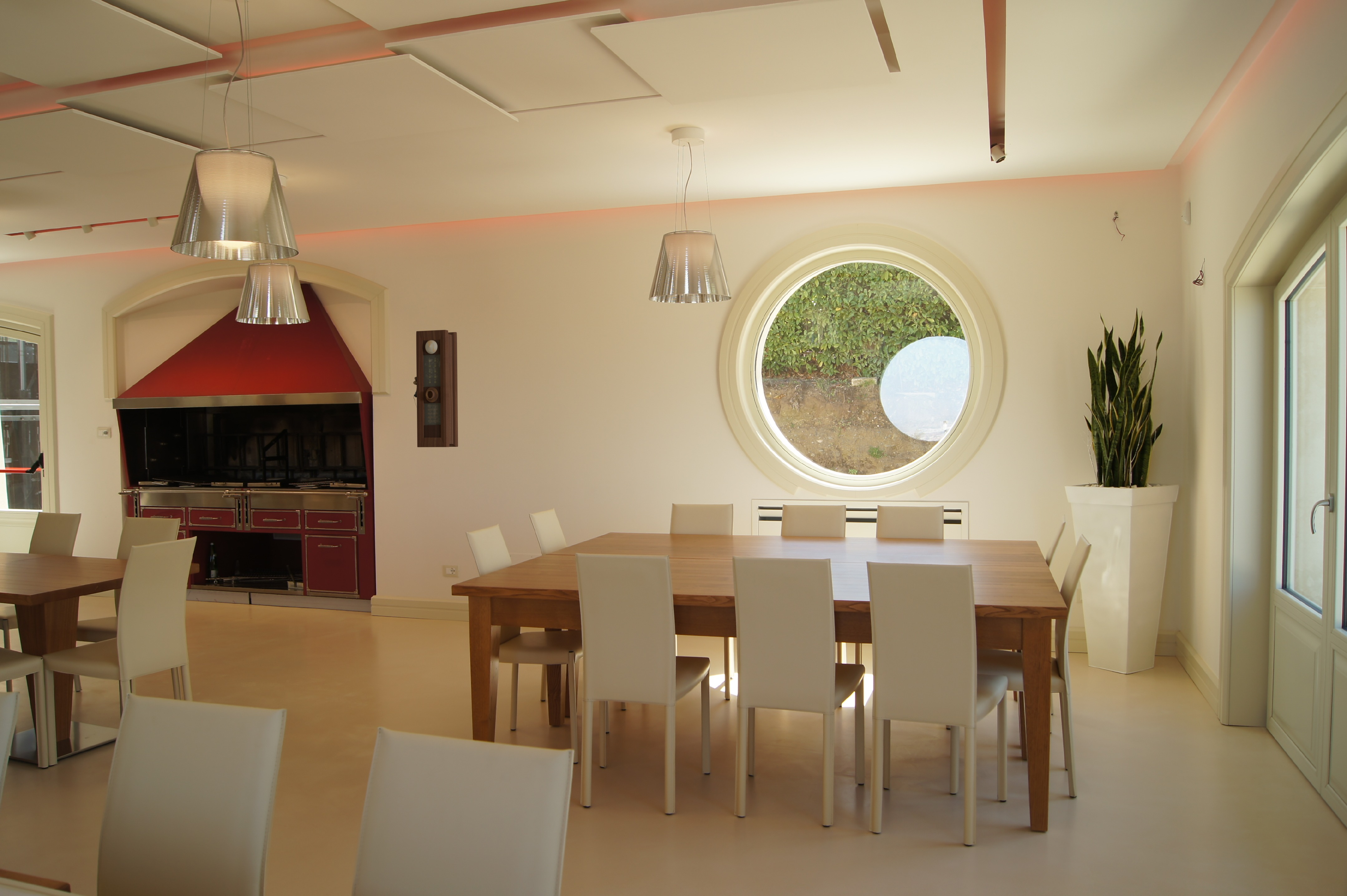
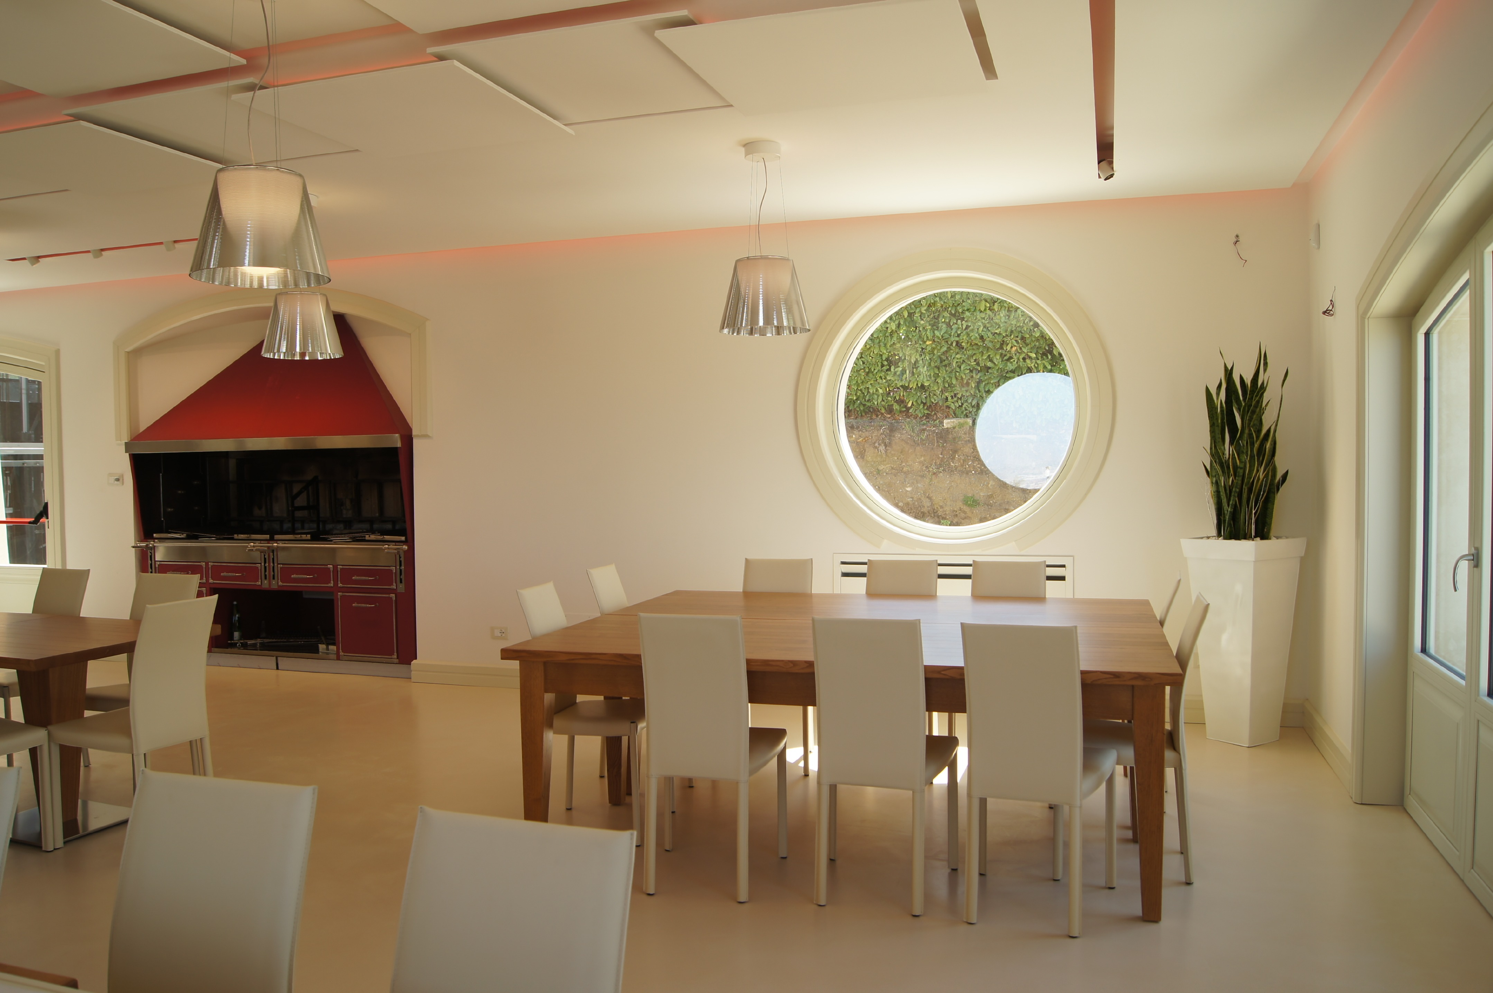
- pendulum clock (432, 389)
